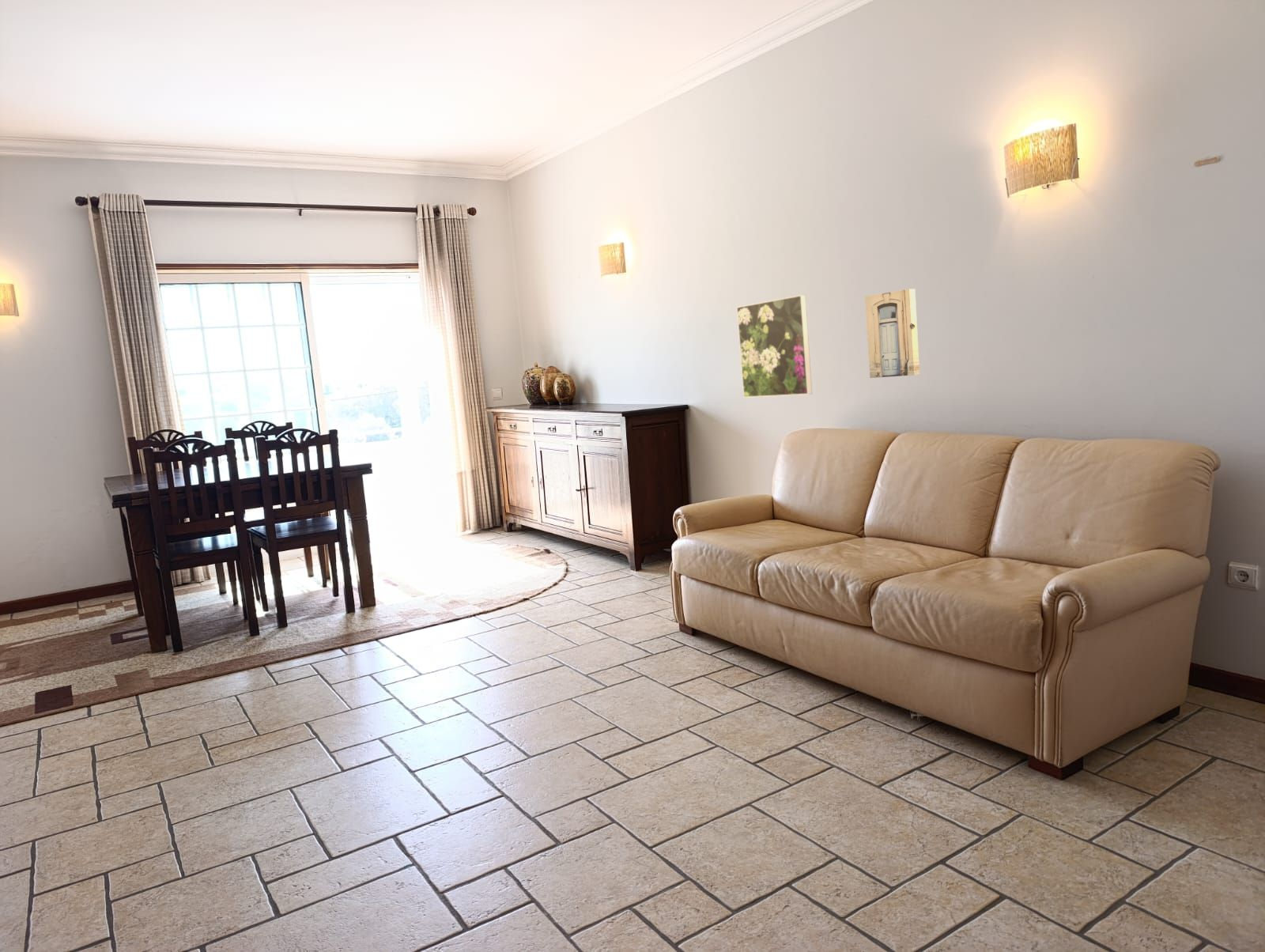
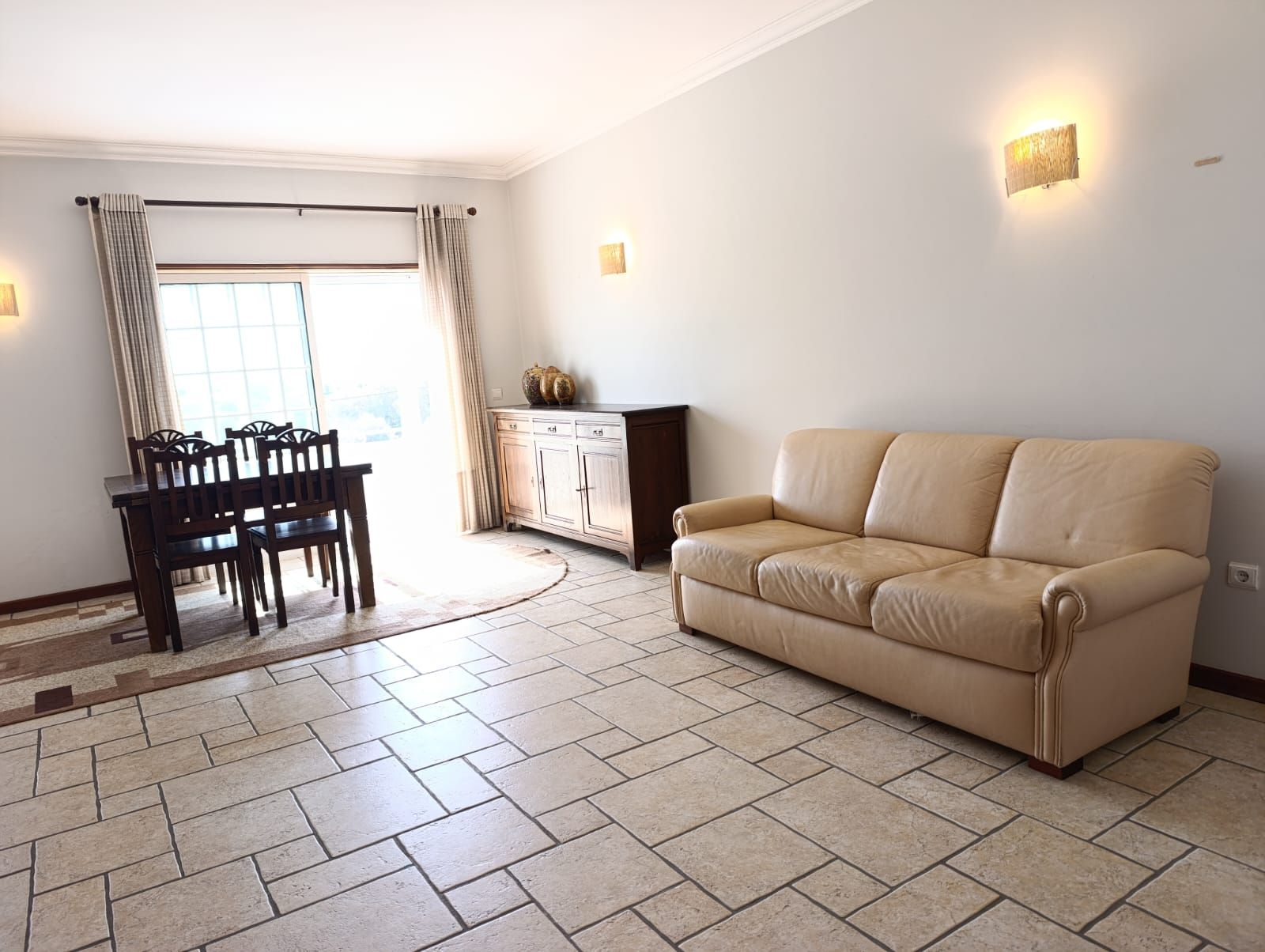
- wall art (892, 334)
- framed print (772, 349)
